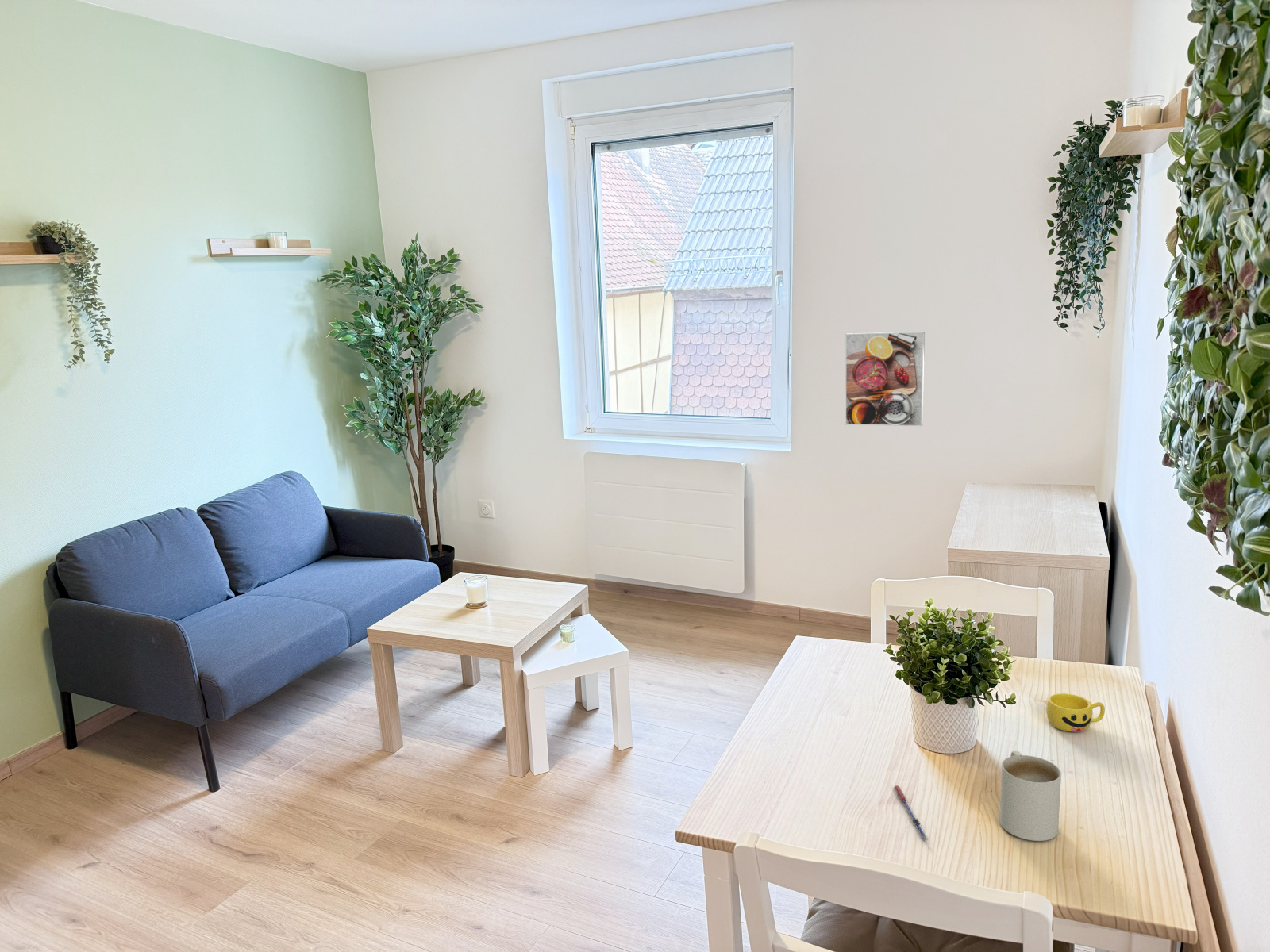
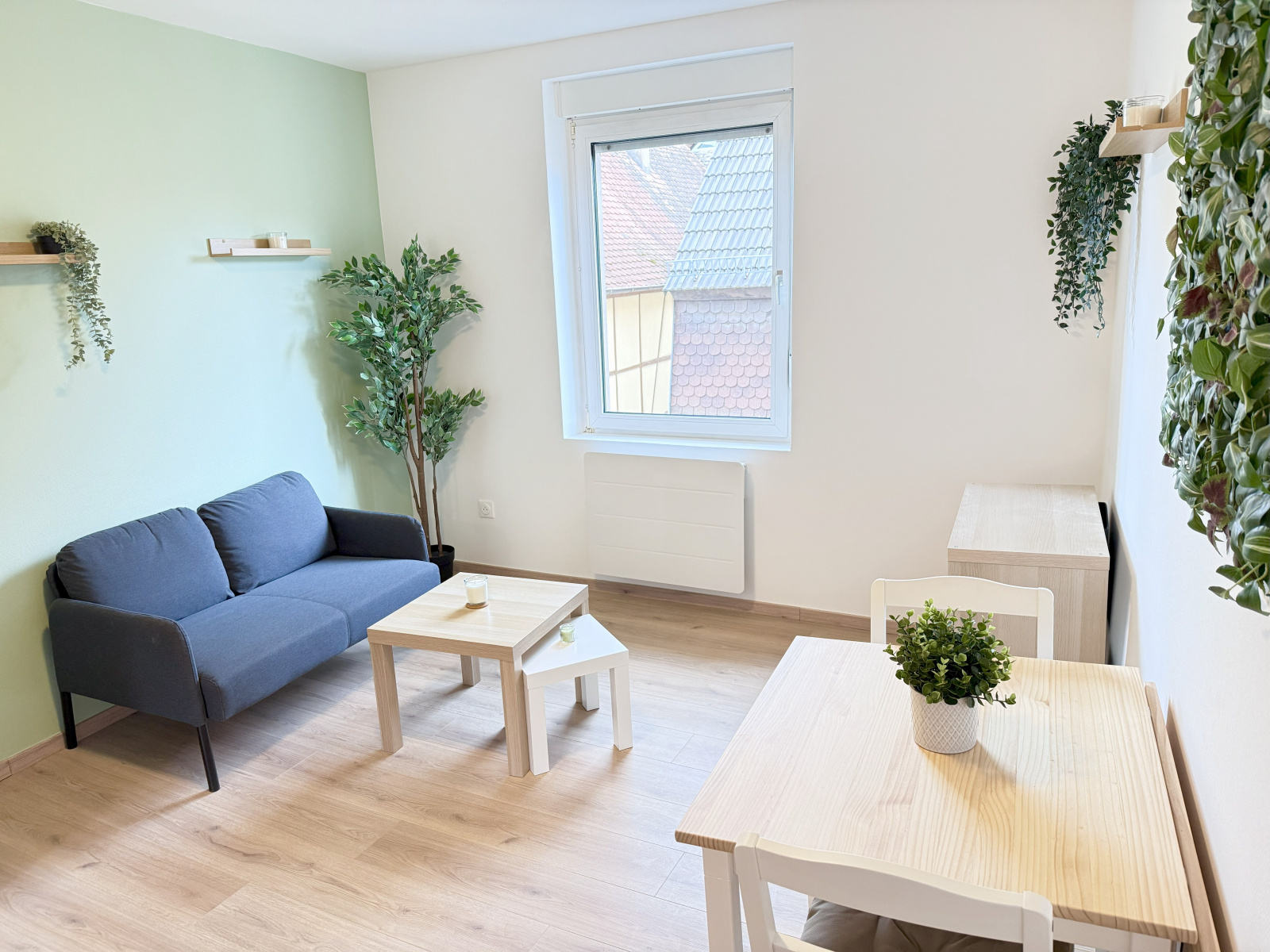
- cup (1076, 713)
- pen (910, 811)
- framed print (883, 379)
- mug (1026, 790)
